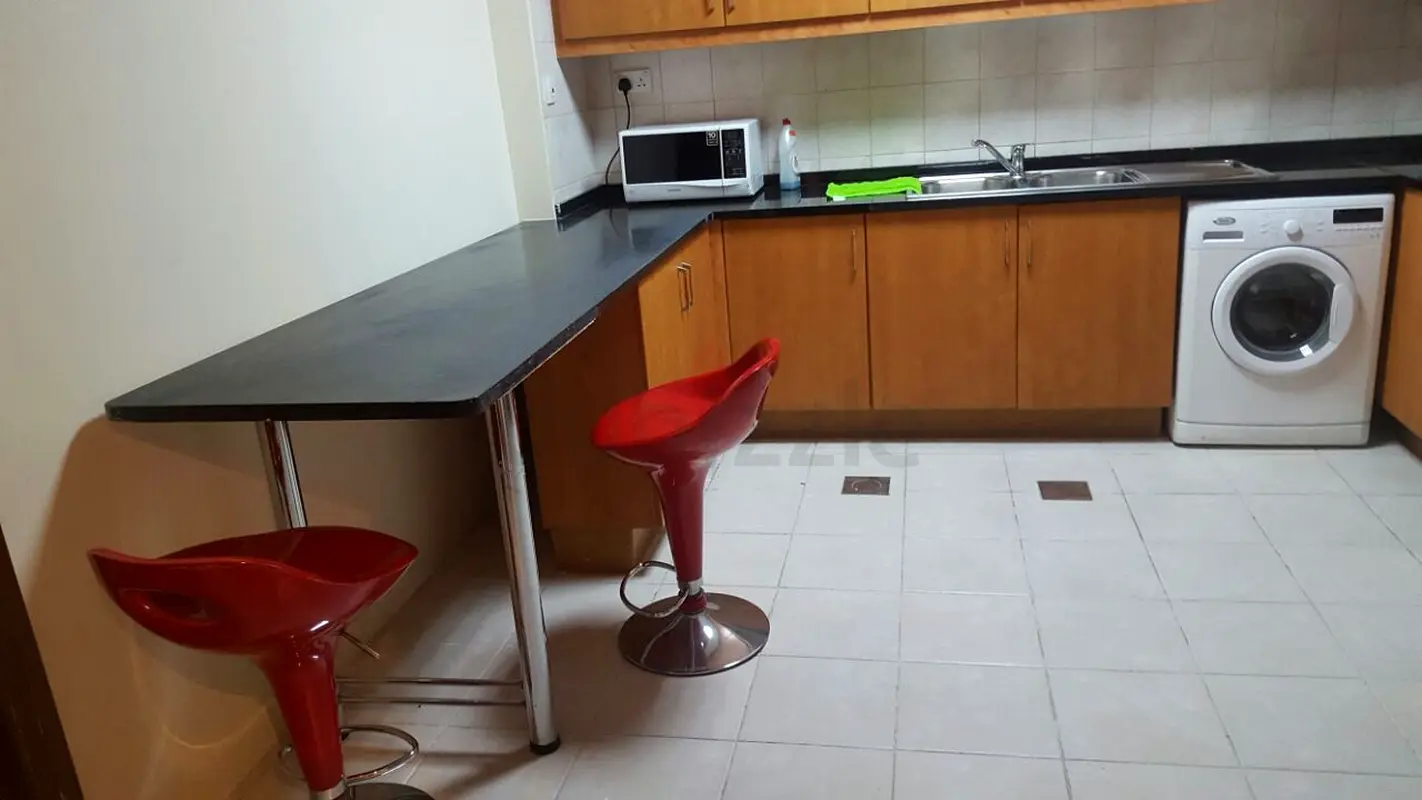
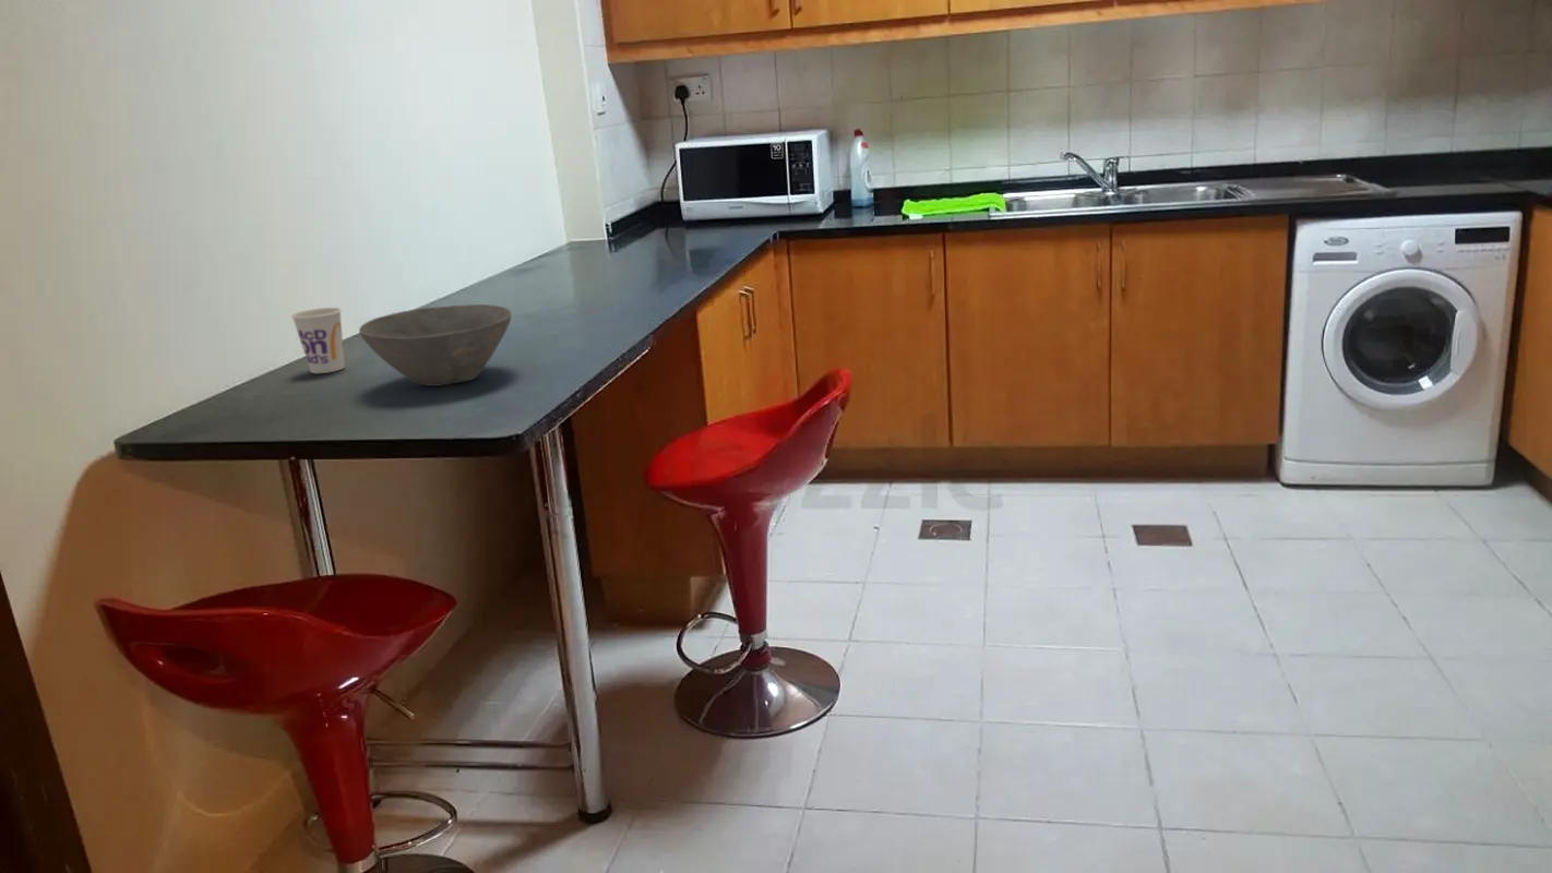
+ cup (322, 340)
+ bowl (442, 348)
